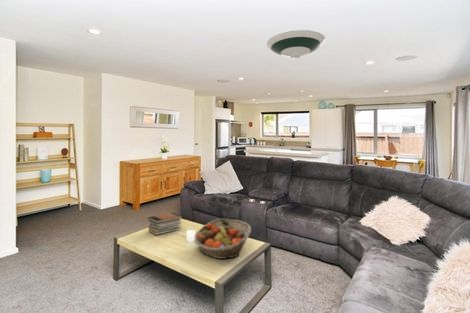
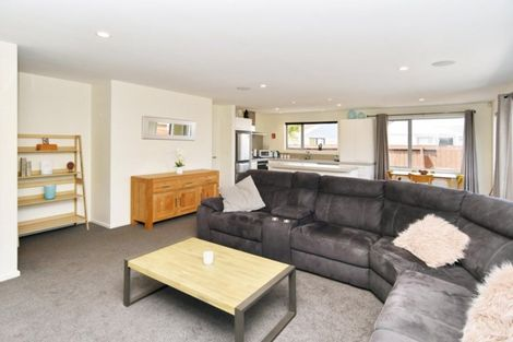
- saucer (295, 49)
- fruit basket (222, 237)
- book stack (165, 223)
